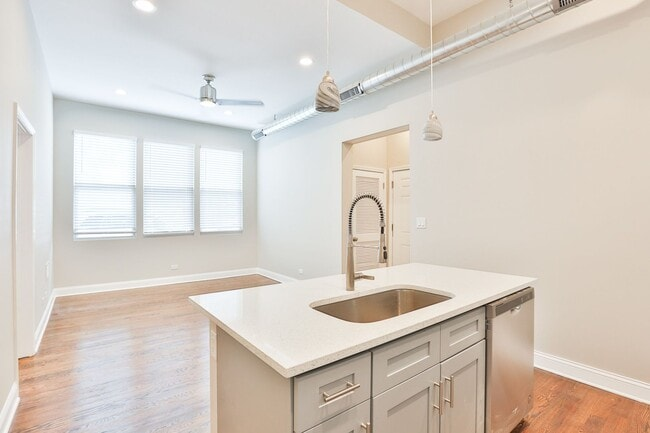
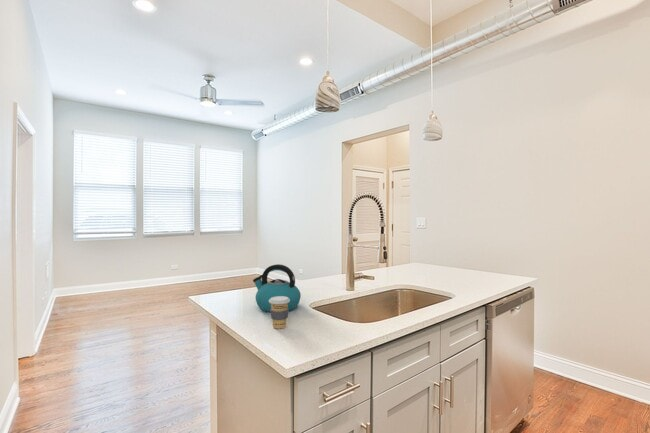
+ coffee cup (279, 312)
+ kettle (275, 285)
